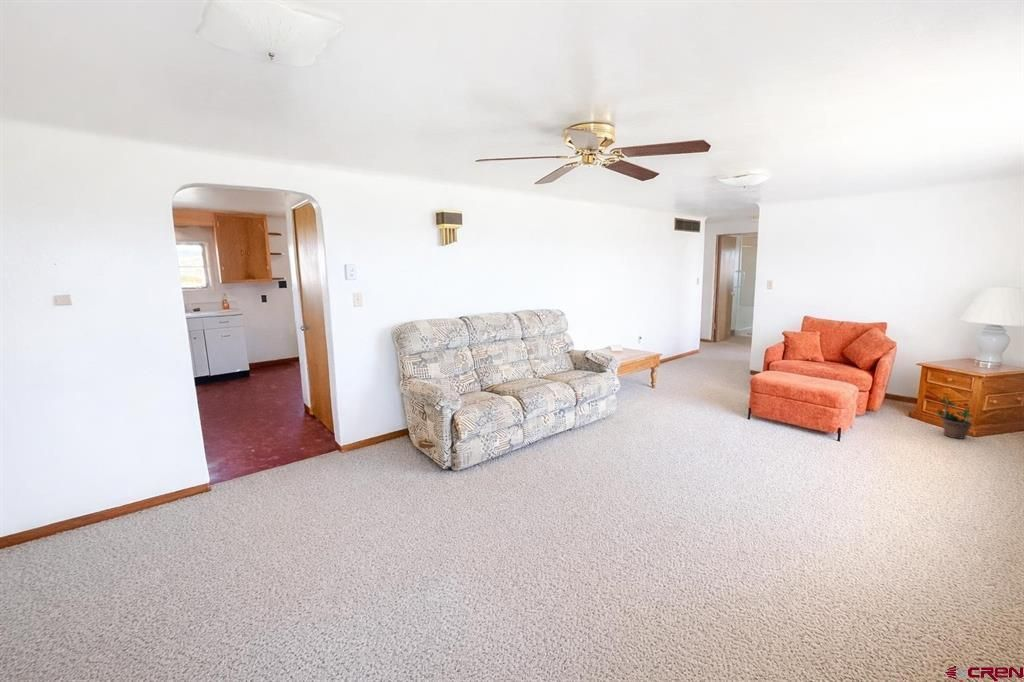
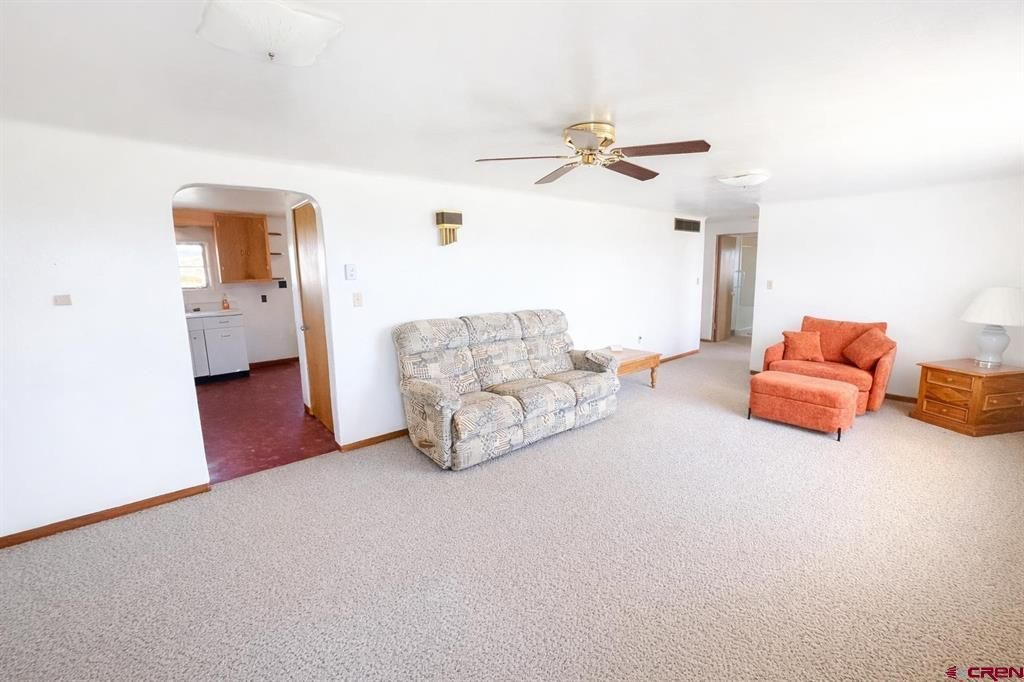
- potted plant (957, 414)
